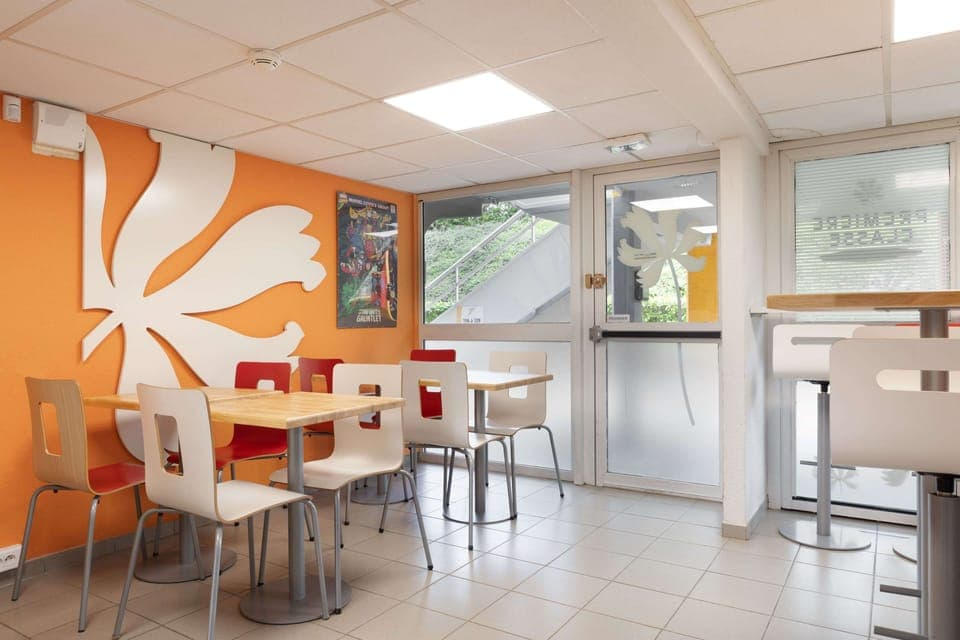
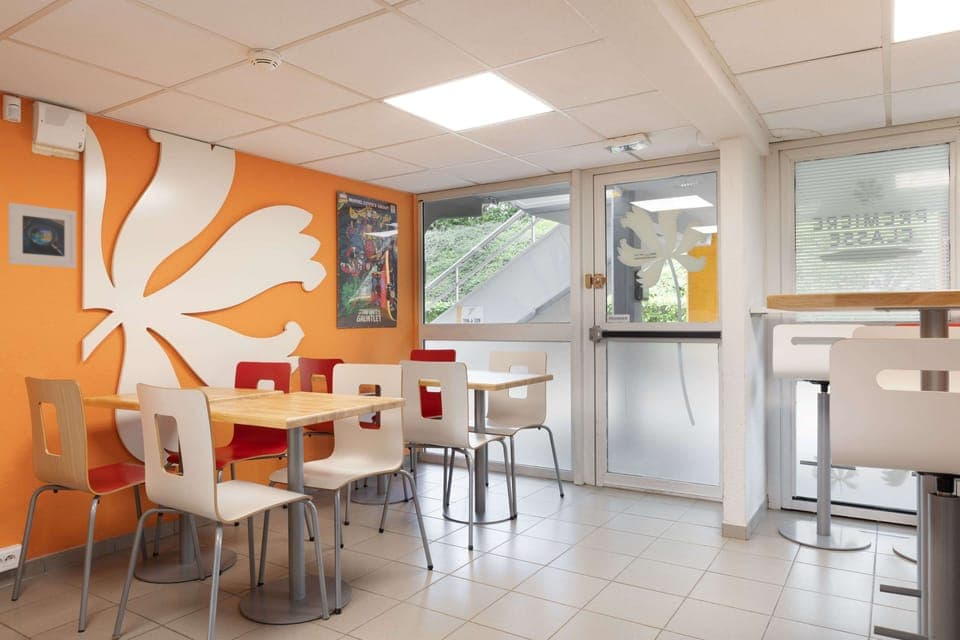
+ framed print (43, 236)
